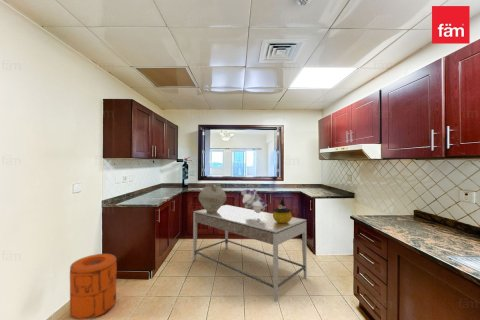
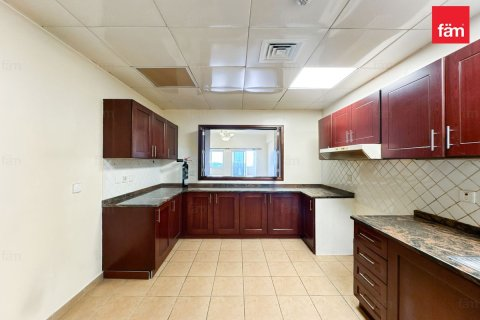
- bouquet (250, 202)
- ceramic pot (212, 197)
- decorative pumpkin (282, 209)
- dining table (244, 245)
- trash can (94, 284)
